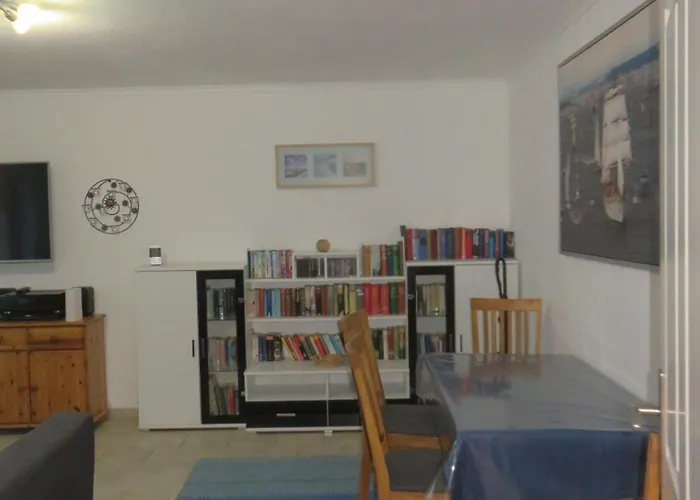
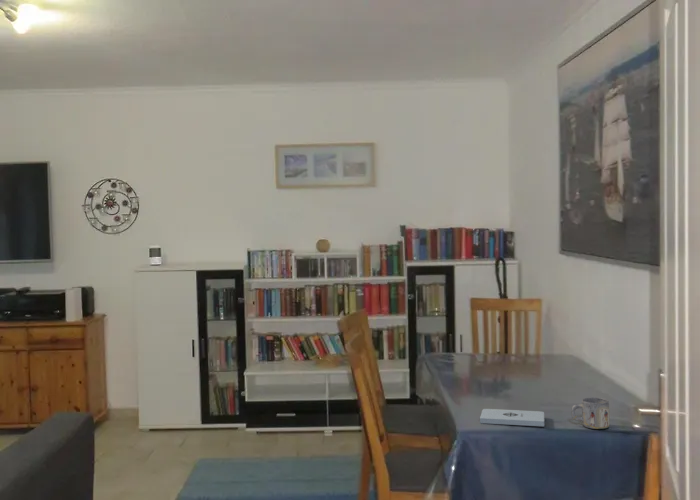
+ notepad (512, 417)
+ mug (590, 412)
